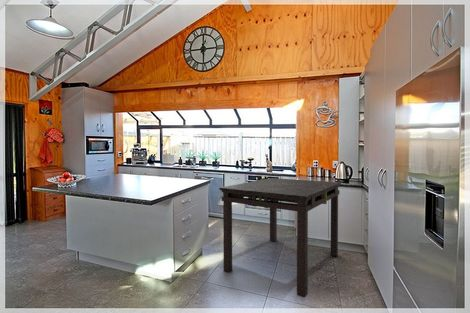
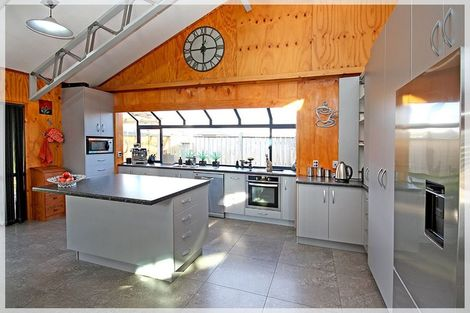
- dining table (276, 223)
